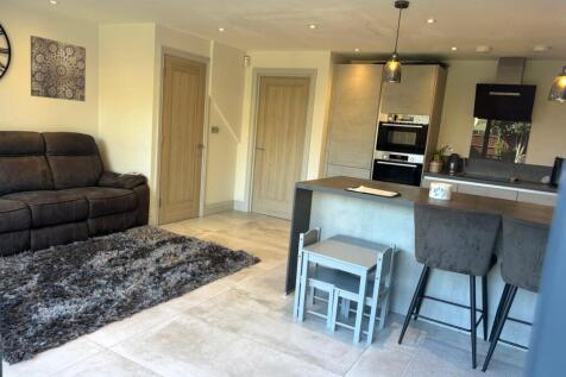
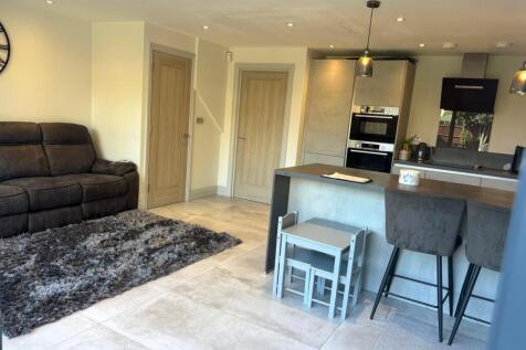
- wall art (59, 70)
